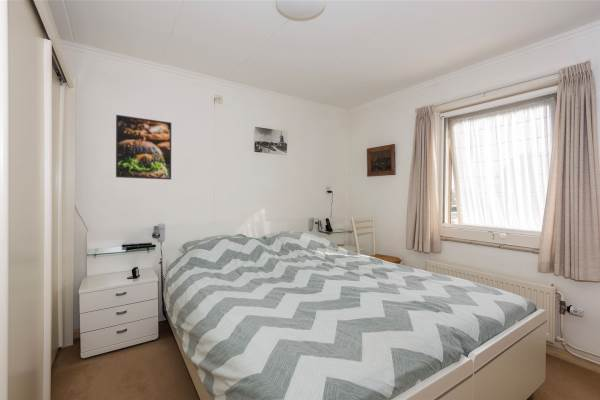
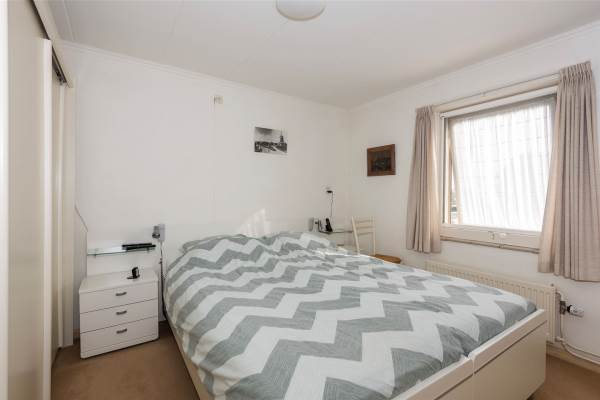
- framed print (144, 148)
